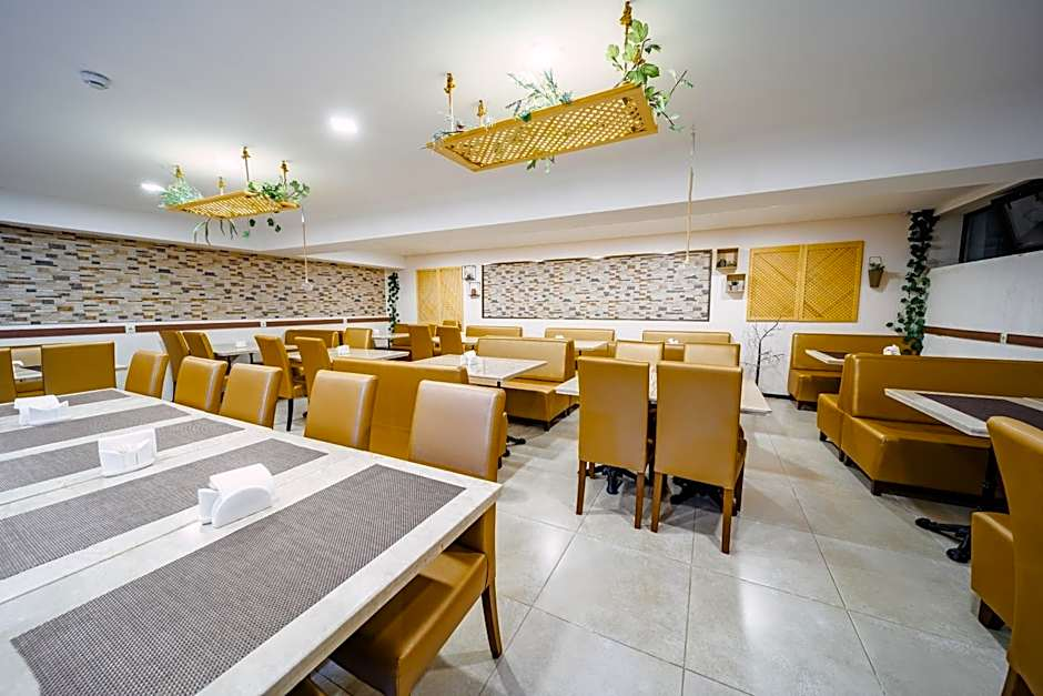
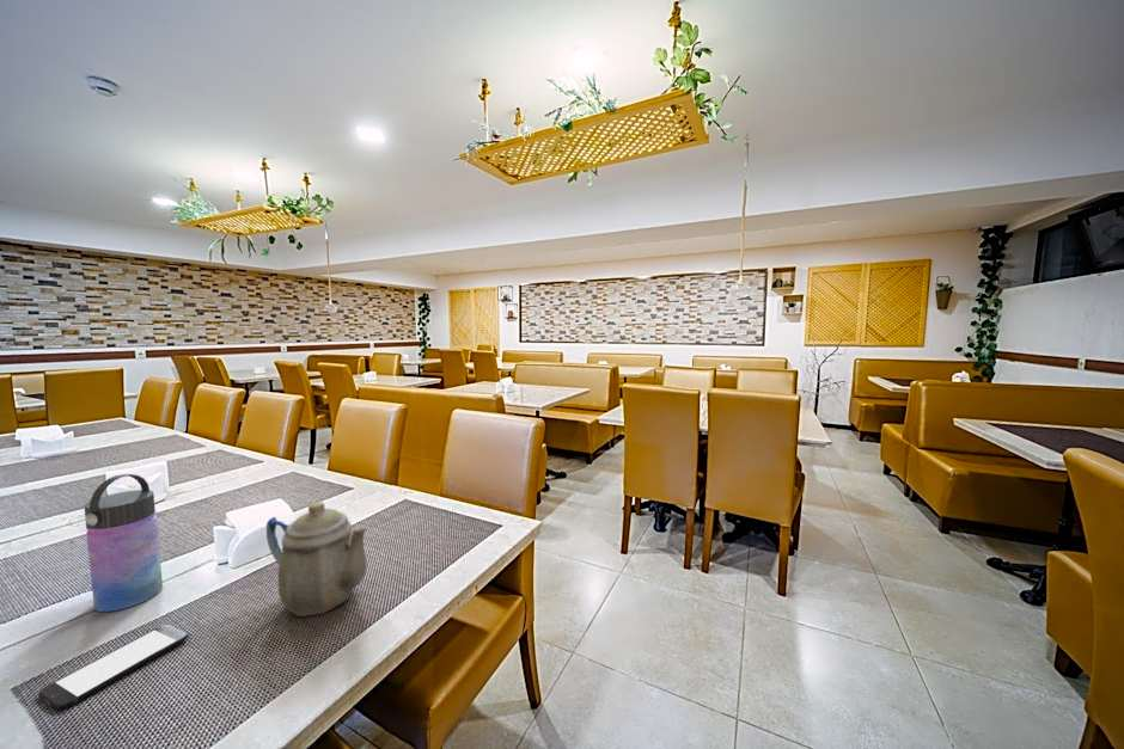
+ water bottle (123, 536)
+ smartphone (120, 662)
+ teapot (318, 551)
